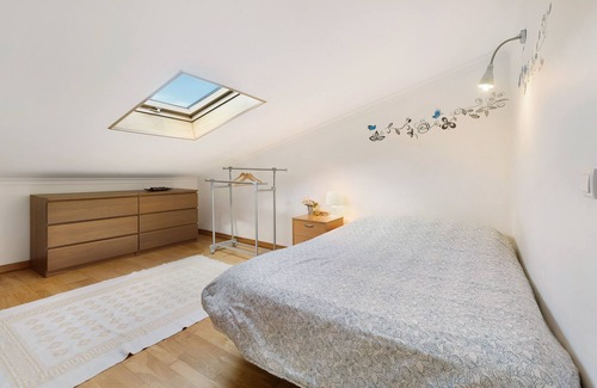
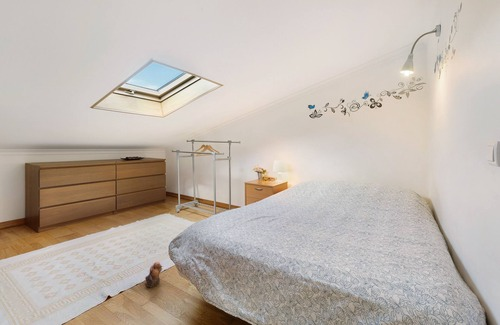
+ plush toy (154, 273)
